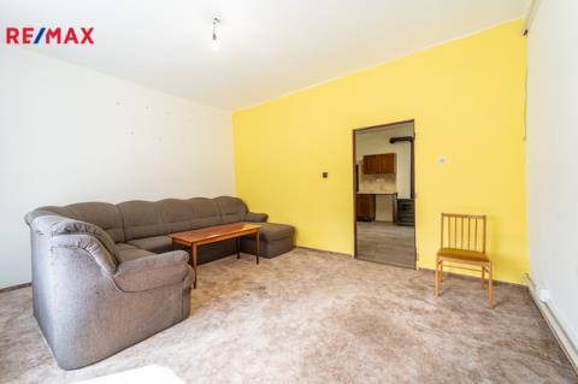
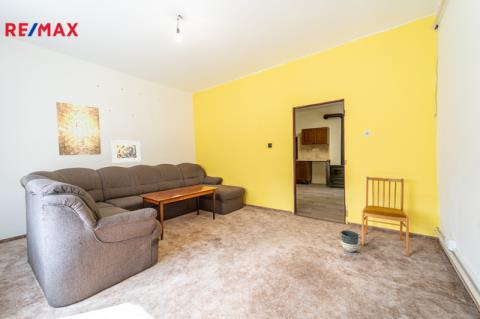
+ planter (349, 242)
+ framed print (126, 151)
+ wall art (80, 130)
